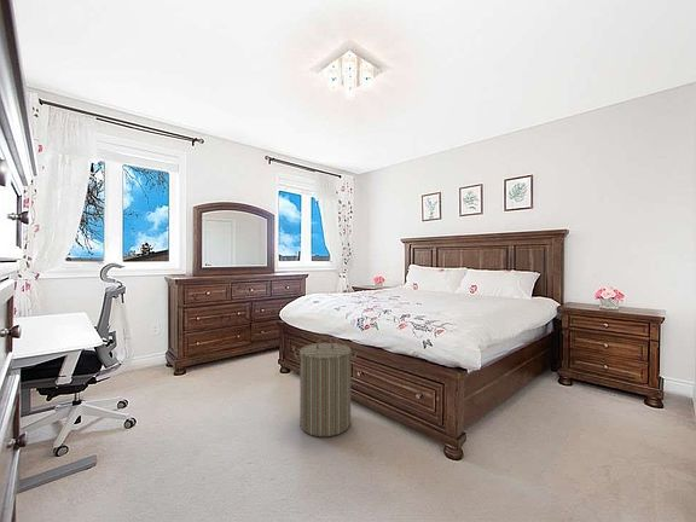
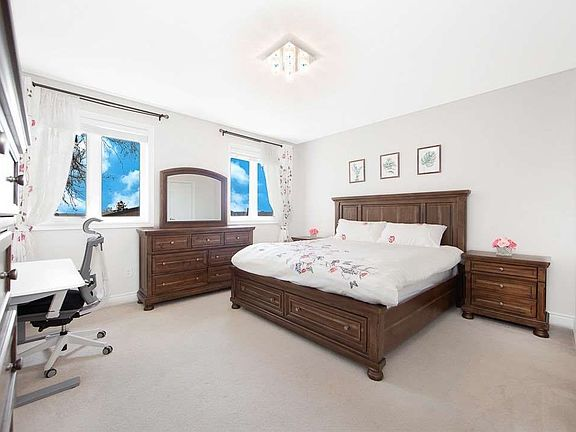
- laundry hamper (325, 379)
